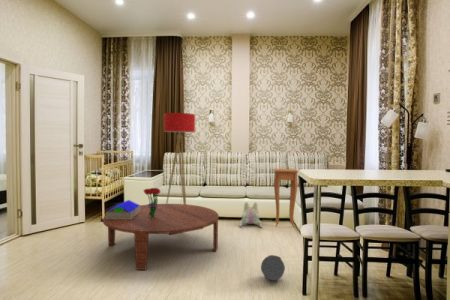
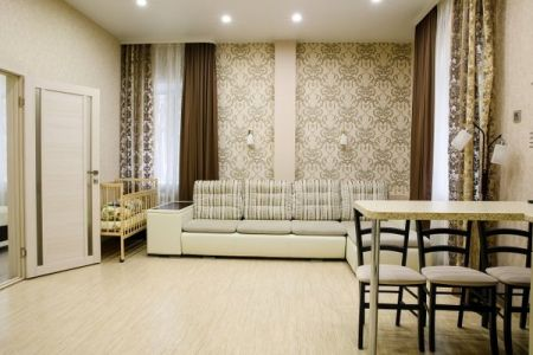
- plush toy (250, 213)
- bouquet (152, 202)
- side table (290, 197)
- ball (272, 267)
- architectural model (123, 208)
- floor lamp (180, 169)
- coffee table (162, 231)
